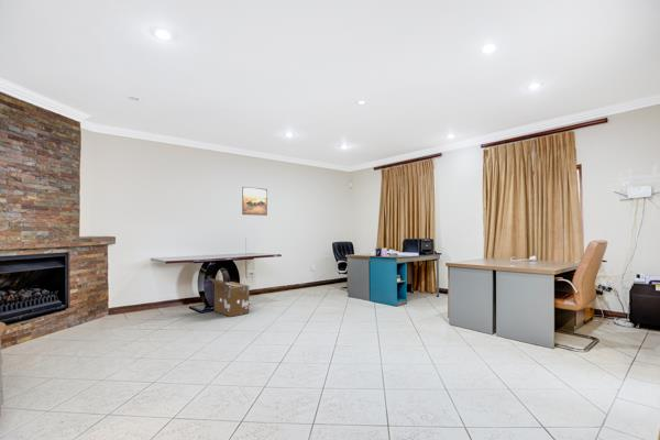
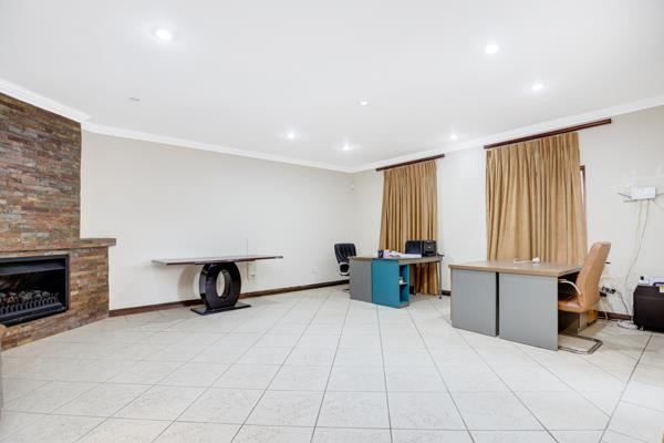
- cardboard box (228, 295)
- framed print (254, 201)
